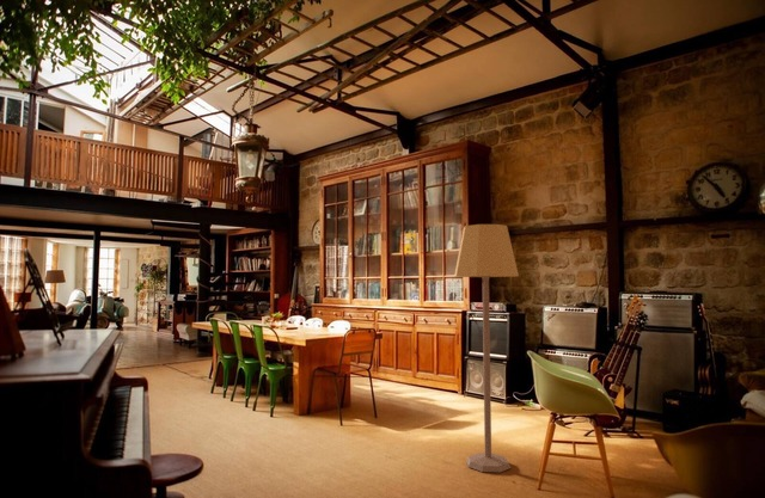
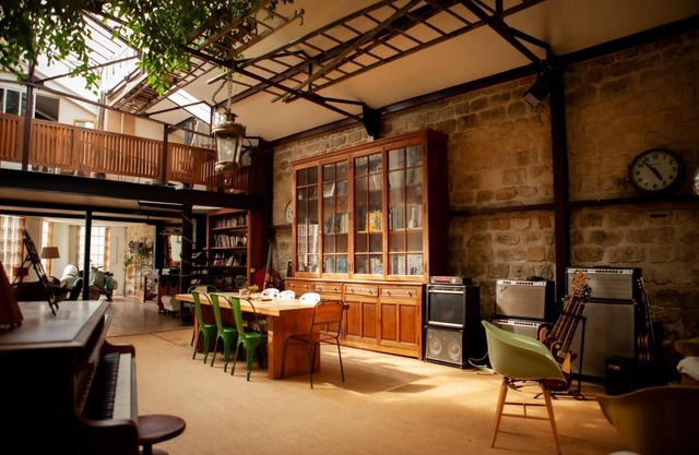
- lamp (486, 343)
